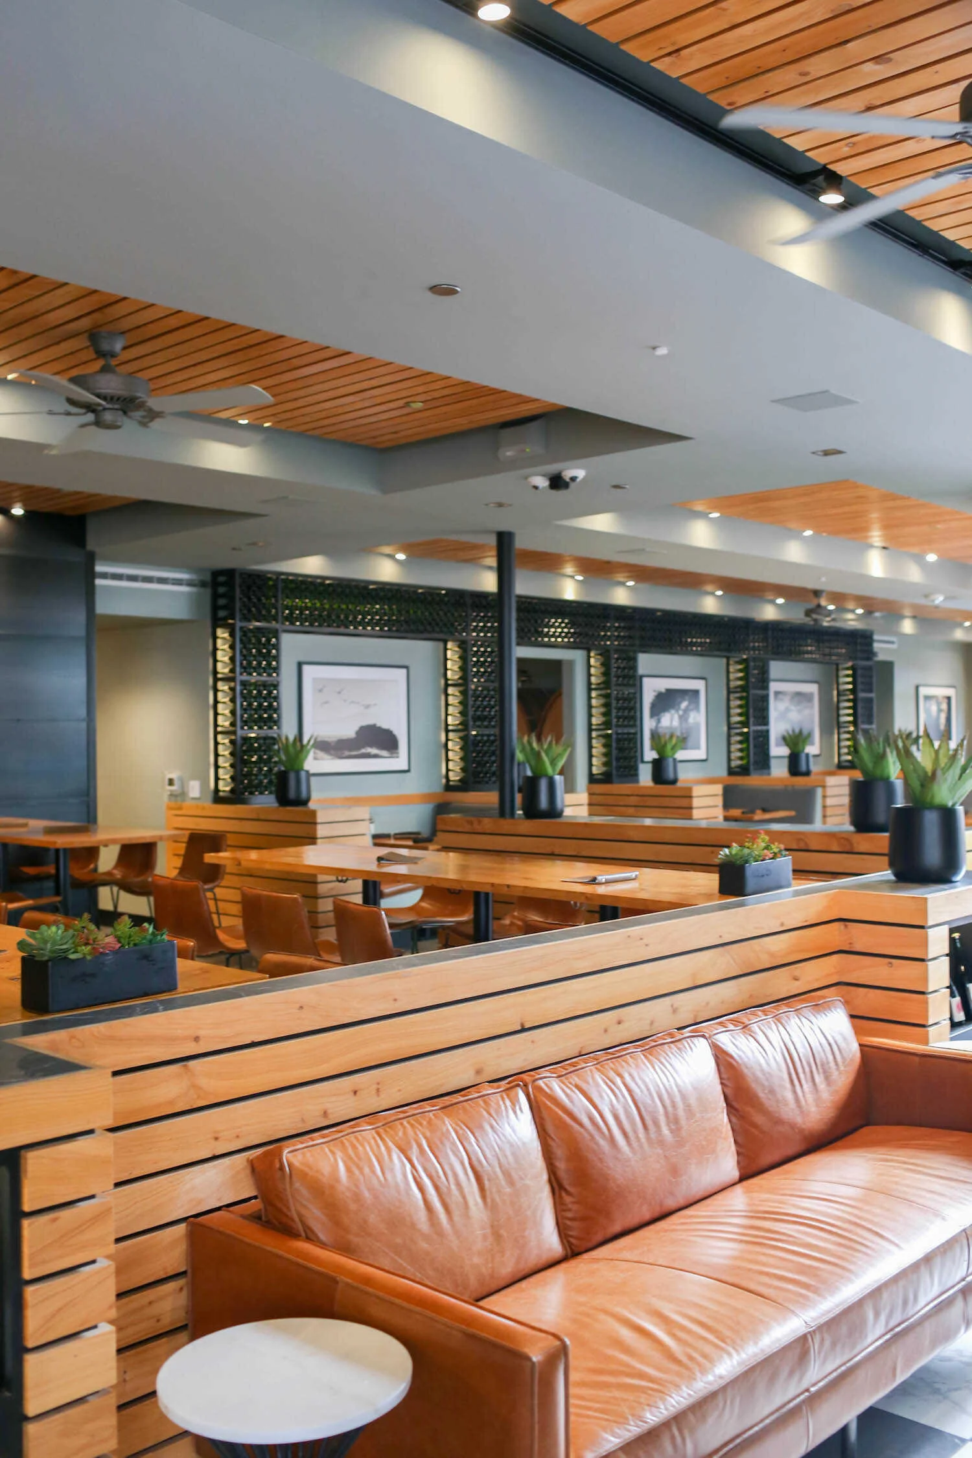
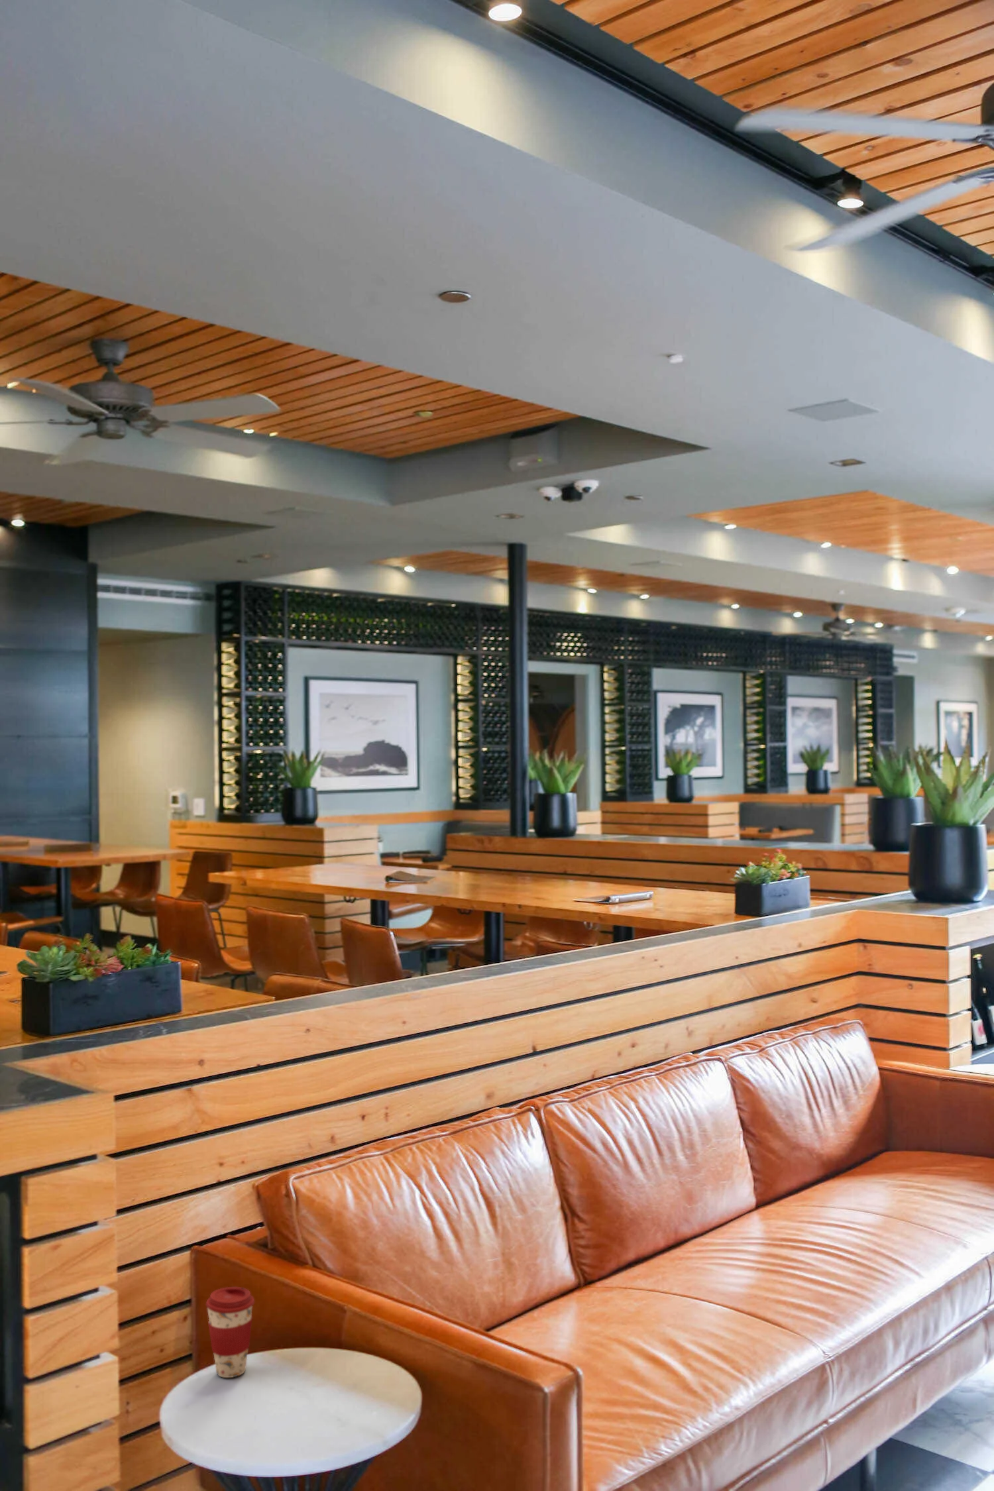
+ coffee cup (230, 1332)
